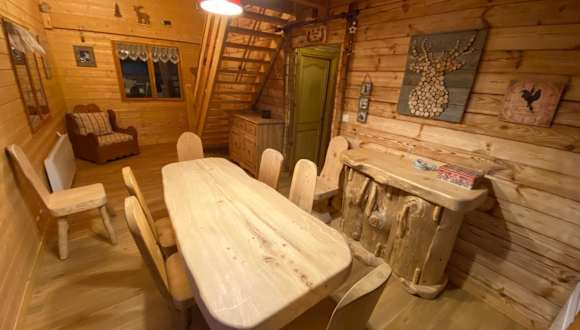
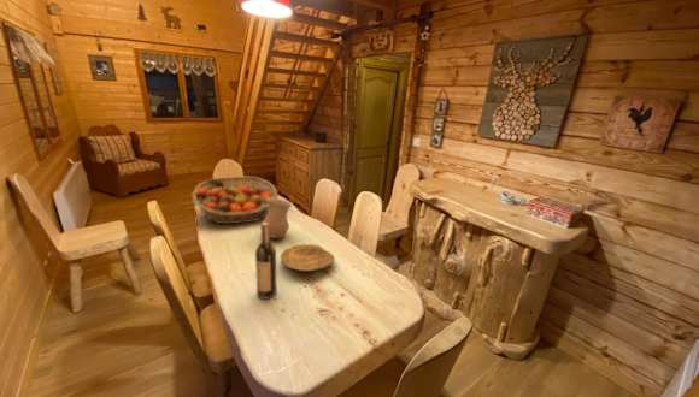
+ wine bottle (265, 260)
+ fruit basket (236, 198)
+ vase (277, 217)
+ plate (306, 259)
